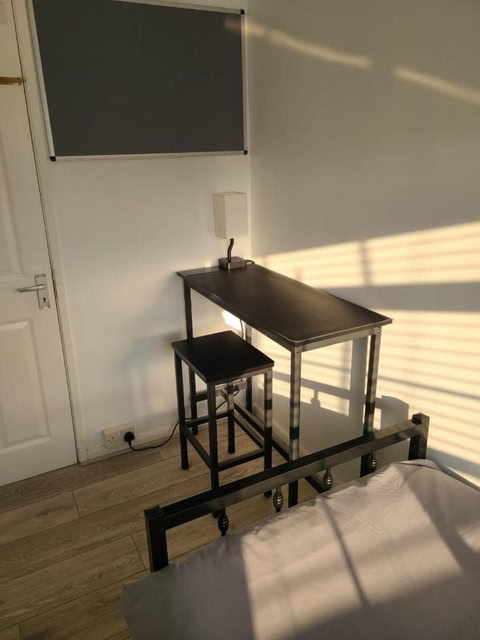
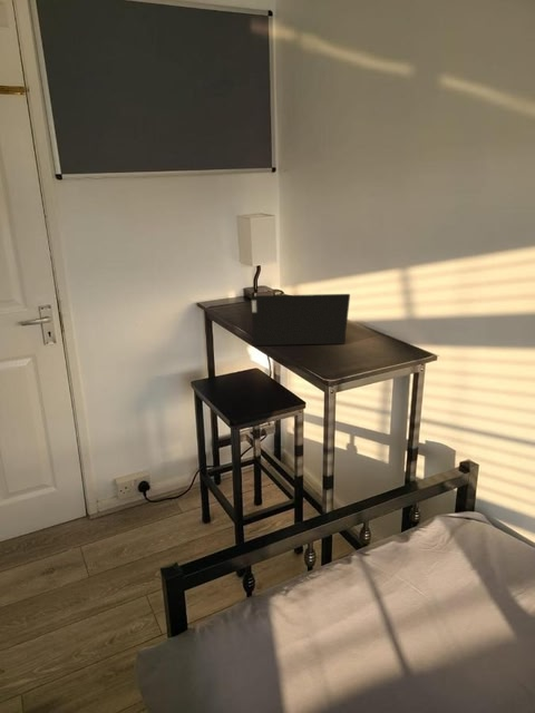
+ laptop computer (298, 314)
